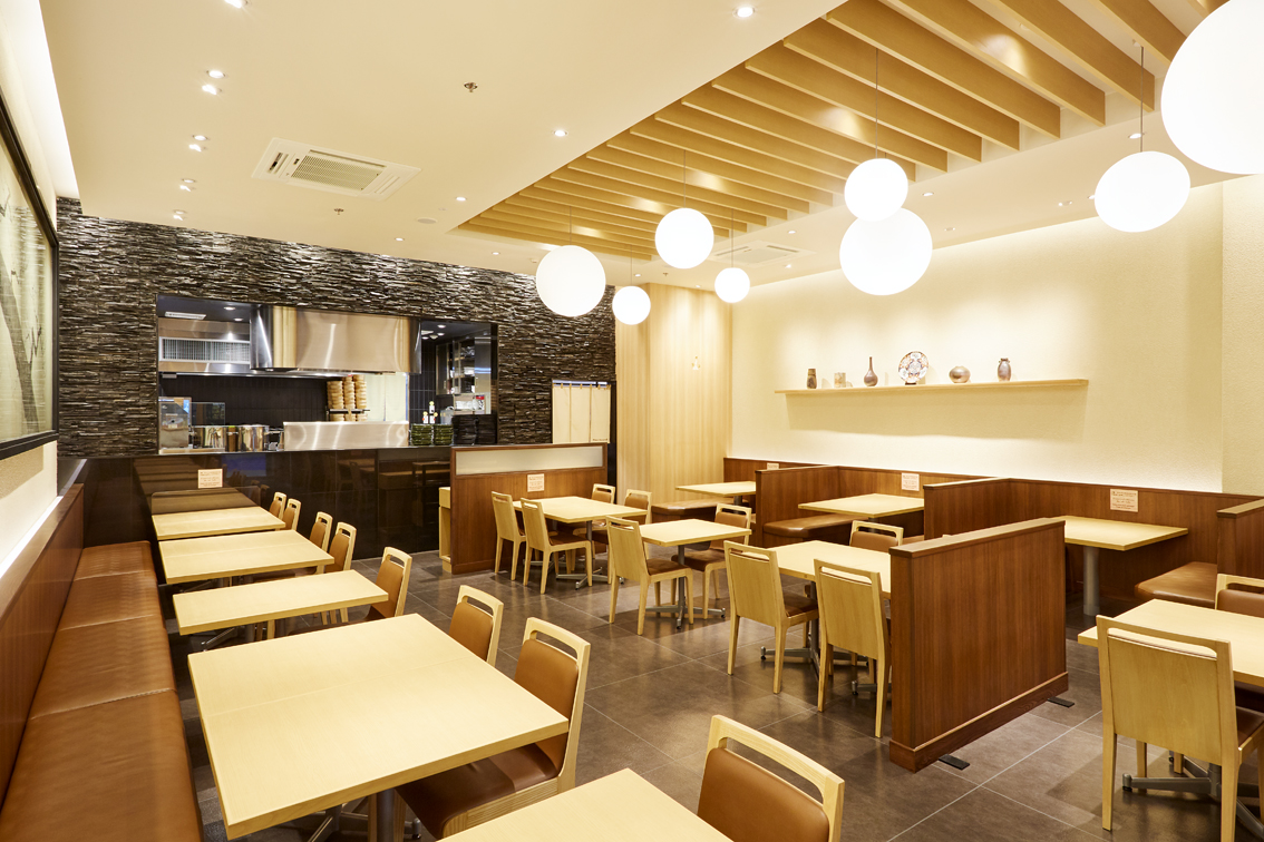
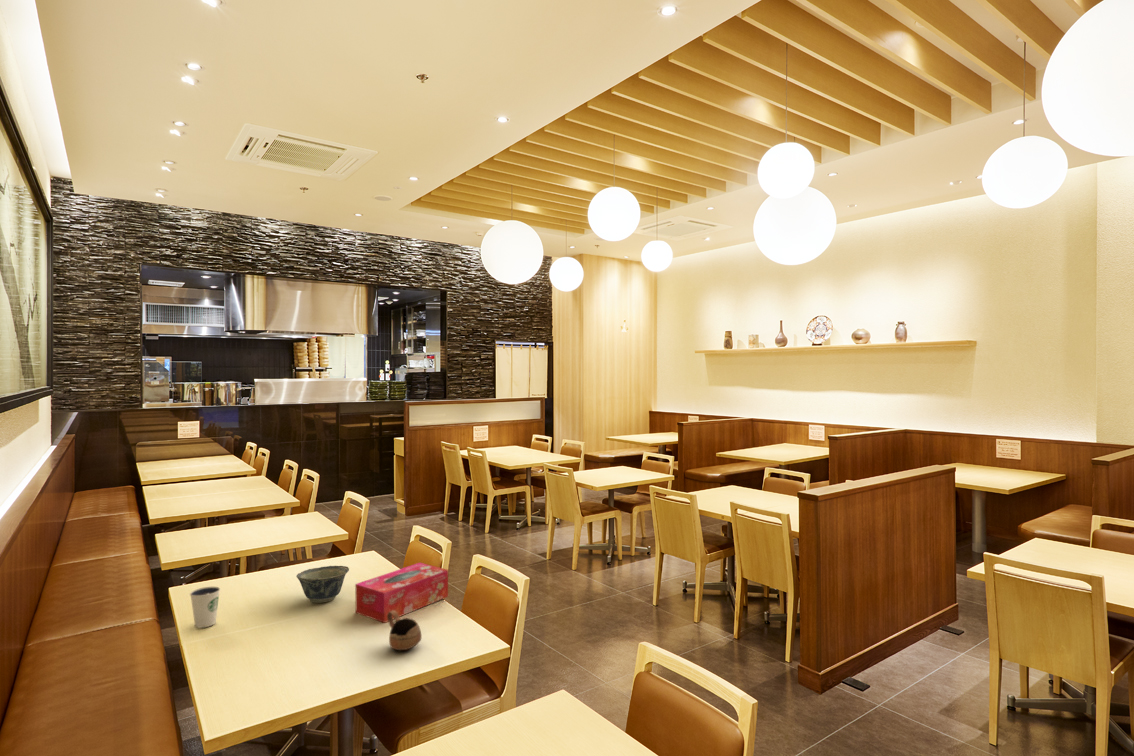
+ cup (404, 629)
+ bowl (323, 584)
+ dixie cup (205, 607)
+ tissue box (403, 590)
